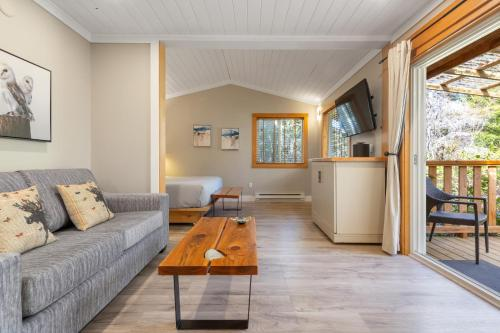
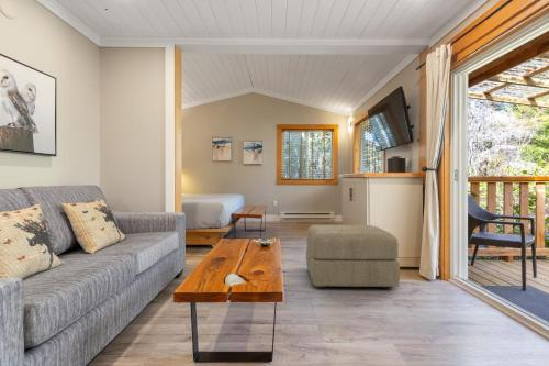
+ ottoman (347, 253)
